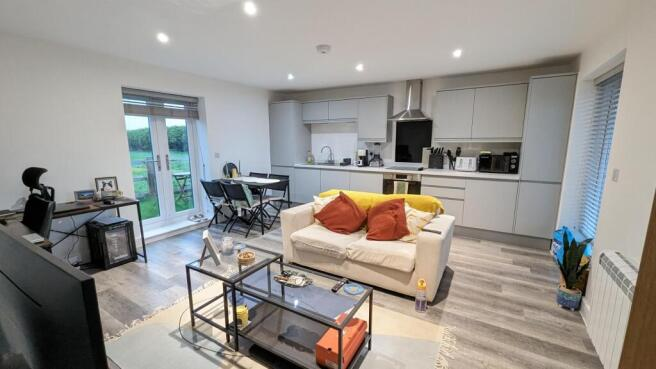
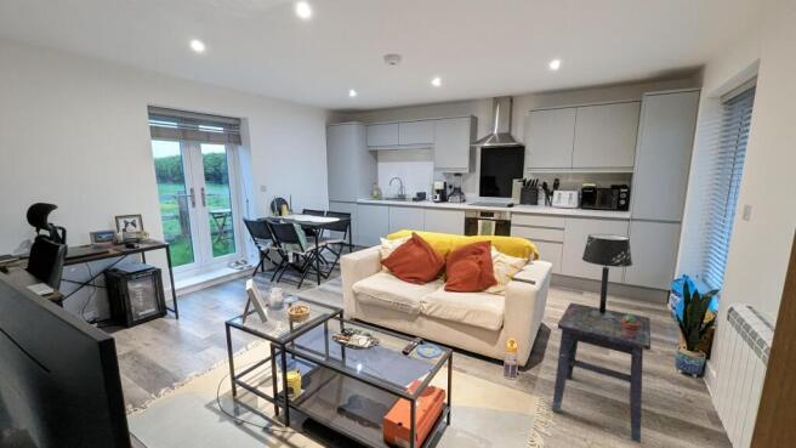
+ table lamp (604, 276)
+ side table (601, 367)
+ potted succulent (630, 325)
